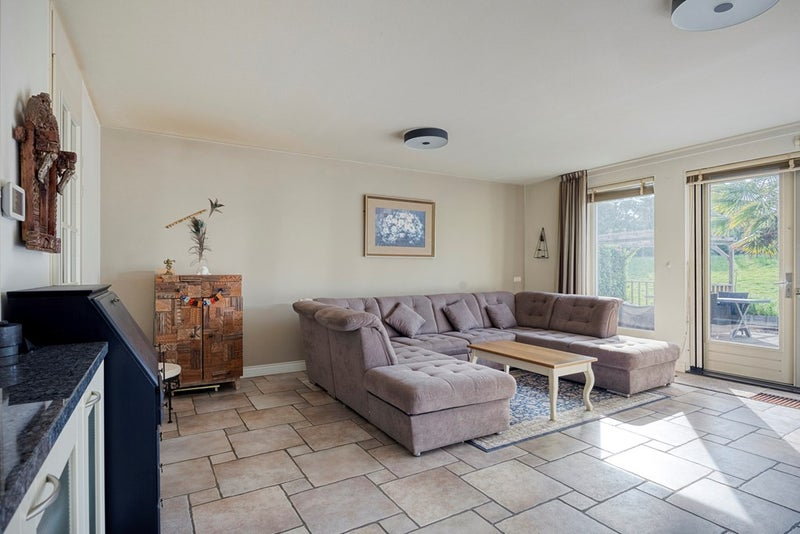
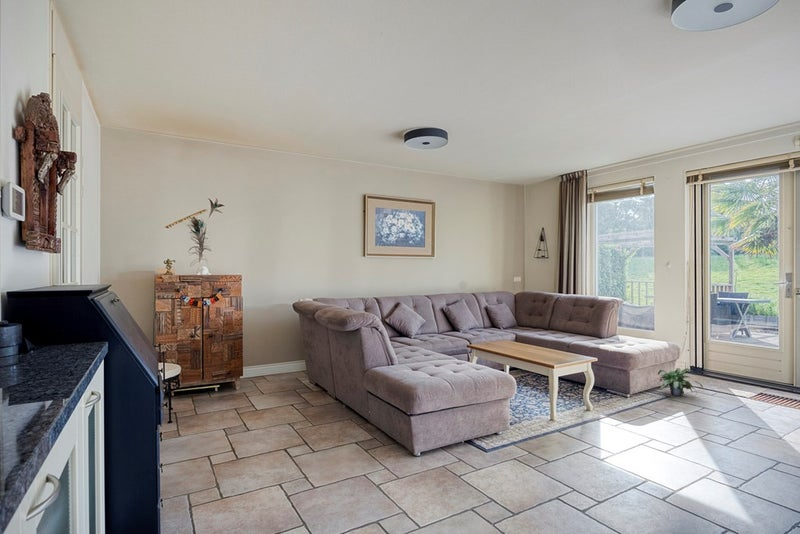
+ potted plant (677, 380)
